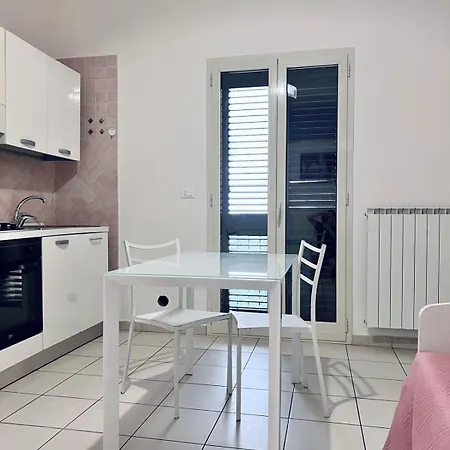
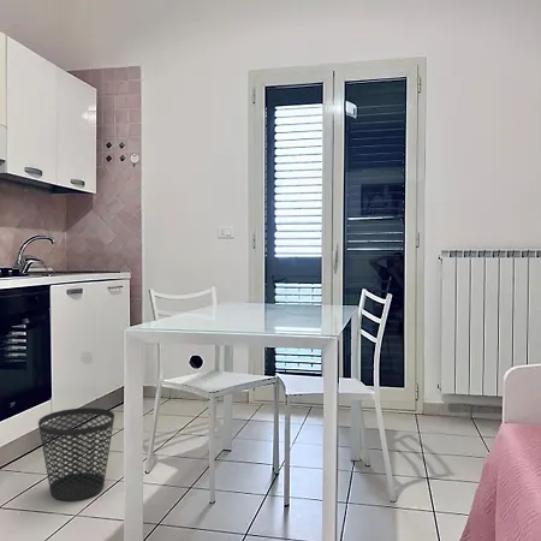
+ wastebasket (77, 454)
